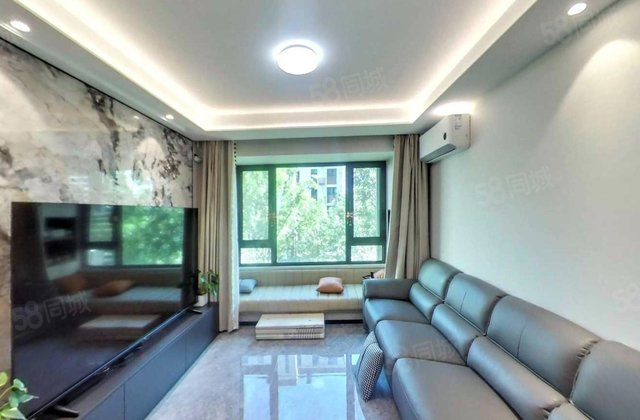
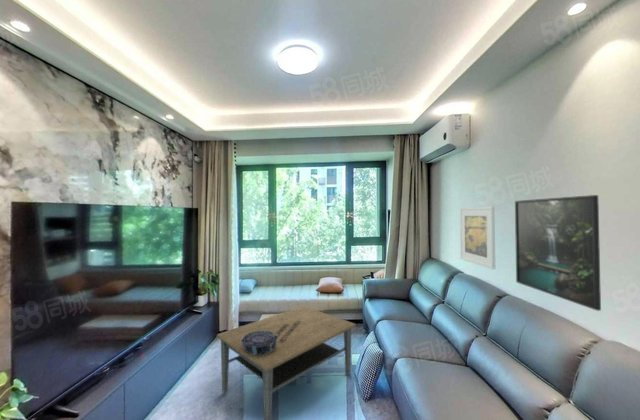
+ decorative bowl (260, 343)
+ coffee table (289, 355)
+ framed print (550, 246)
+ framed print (475, 235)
